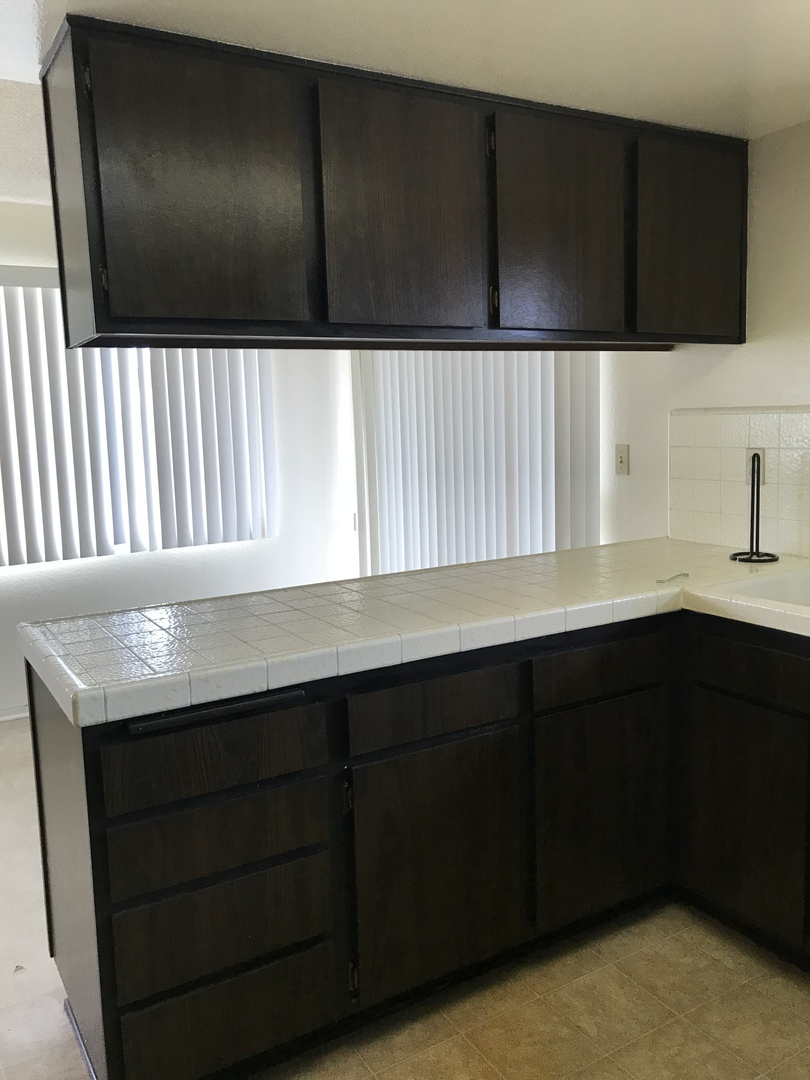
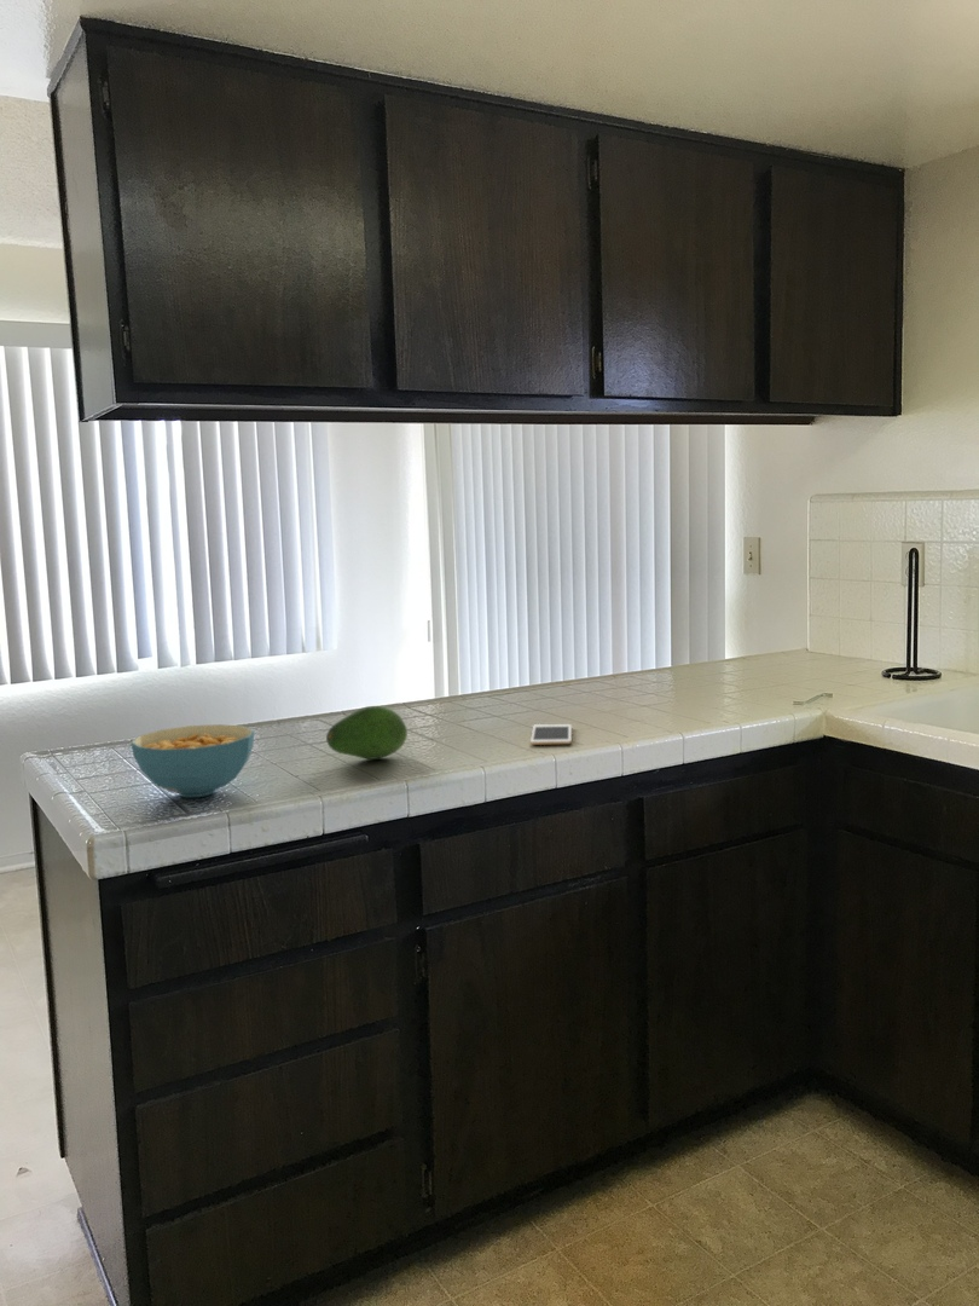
+ cereal bowl (195, 764)
+ fruit (366, 733)
+ cell phone (551, 734)
